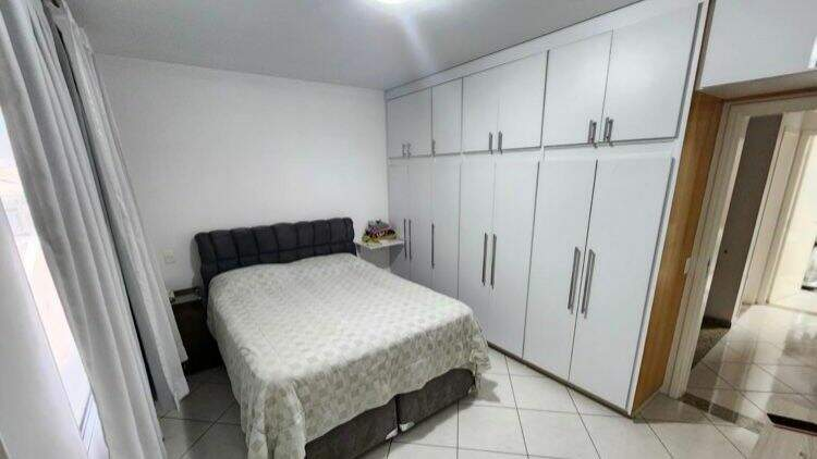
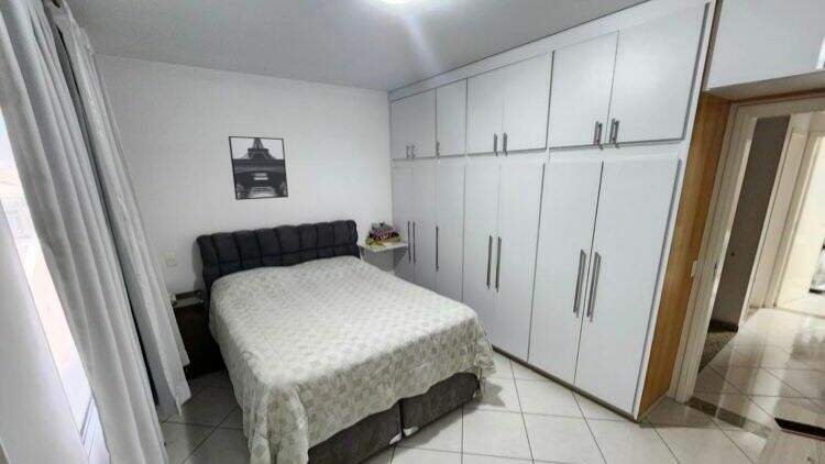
+ wall art (260, 168)
